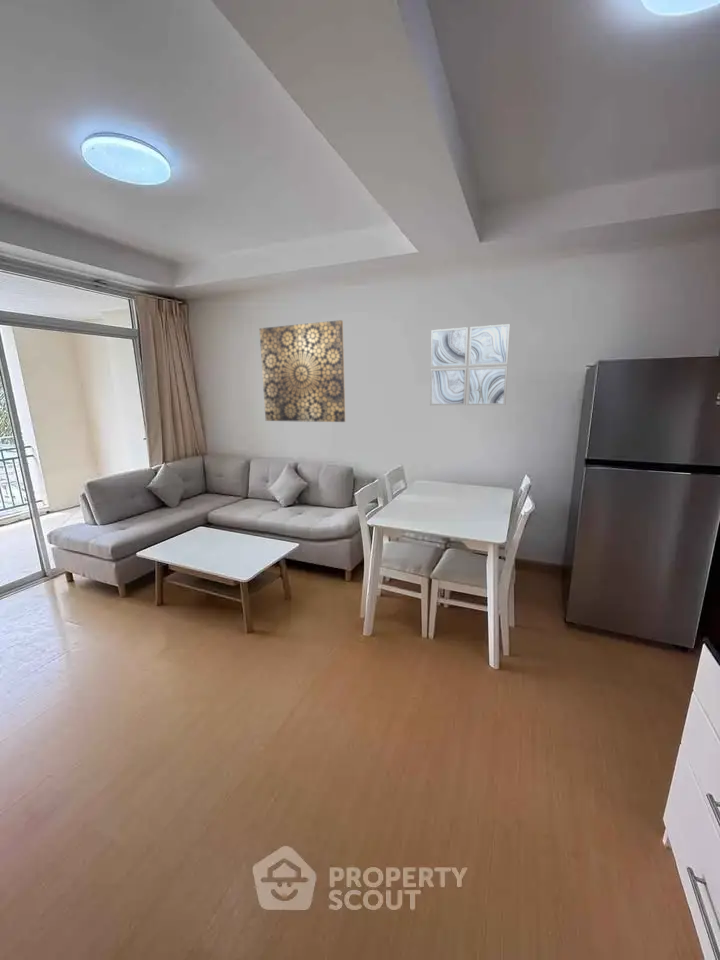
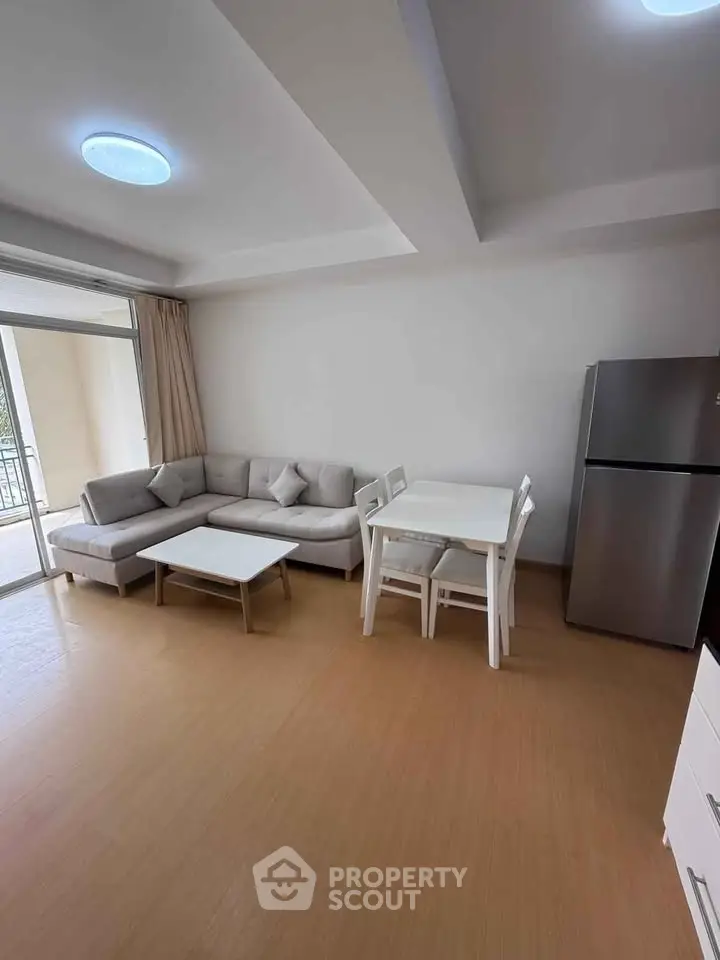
- wall art (301, 374)
- wall art (466, 368)
